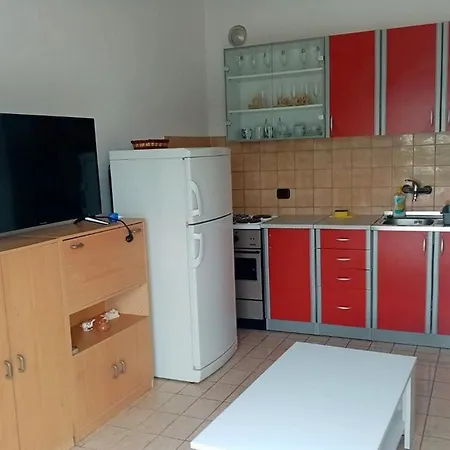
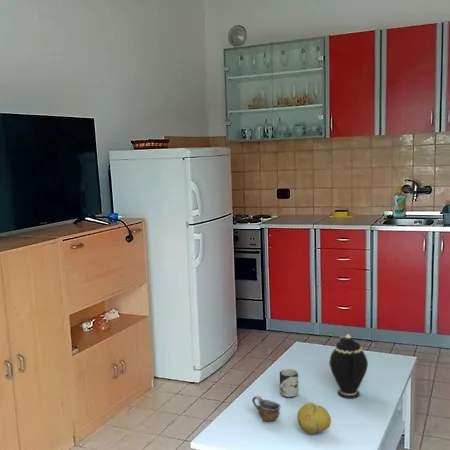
+ cup (287, 384)
+ cup (268, 408)
+ teapot (348, 363)
+ fruit (313, 418)
